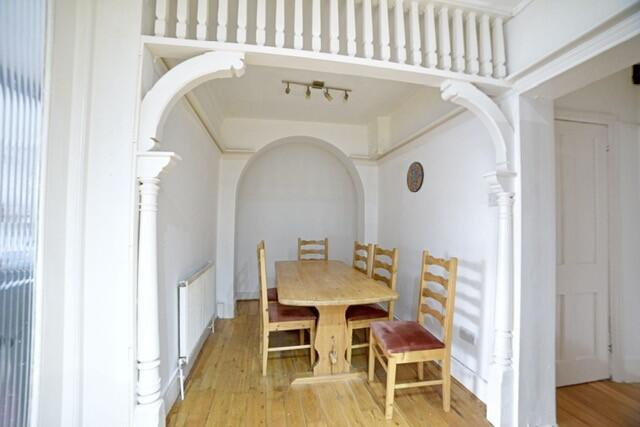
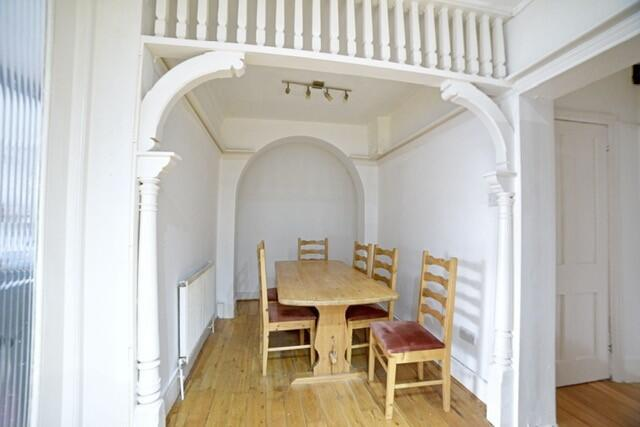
- manhole cover (414, 177)
